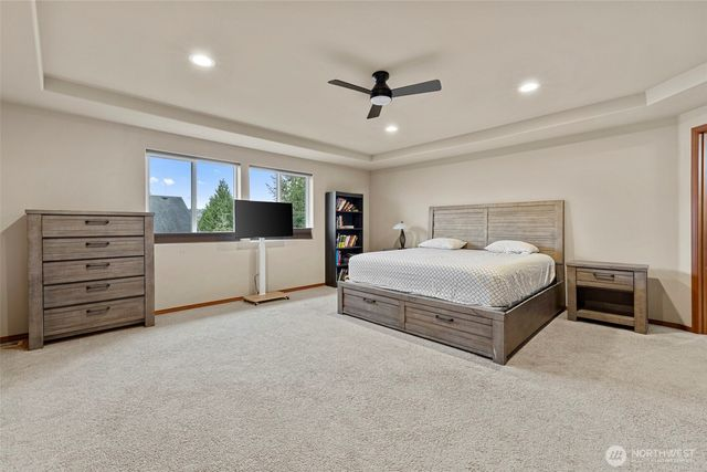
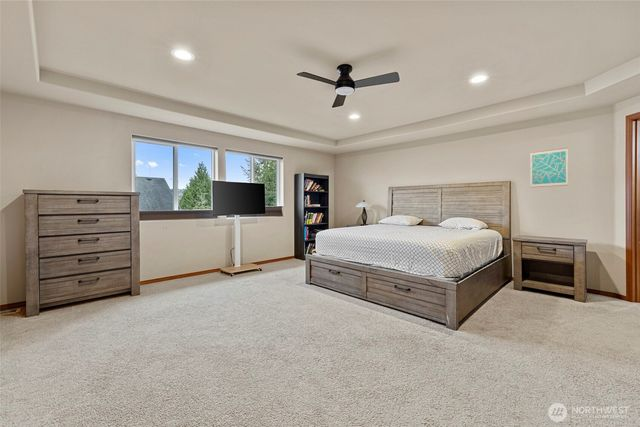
+ wall art (548, 168)
